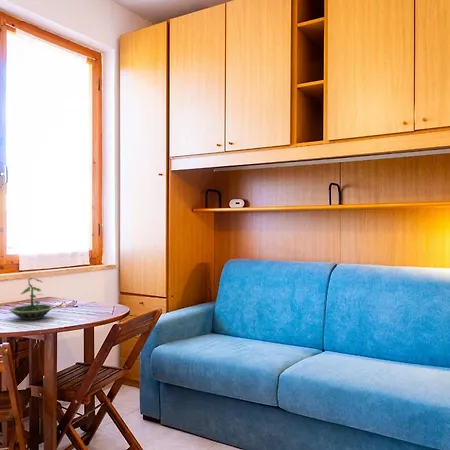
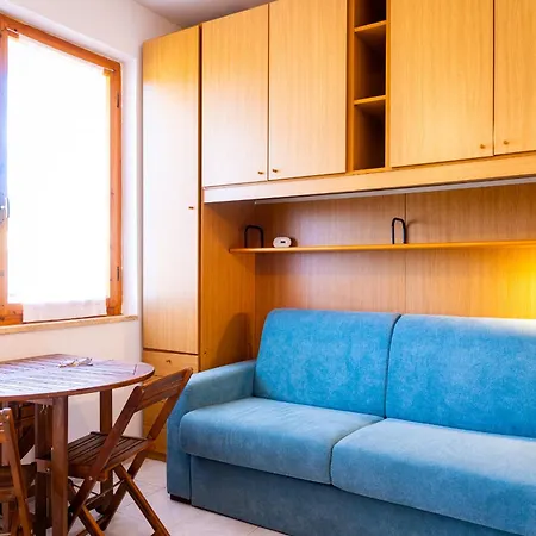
- terrarium (32, 285)
